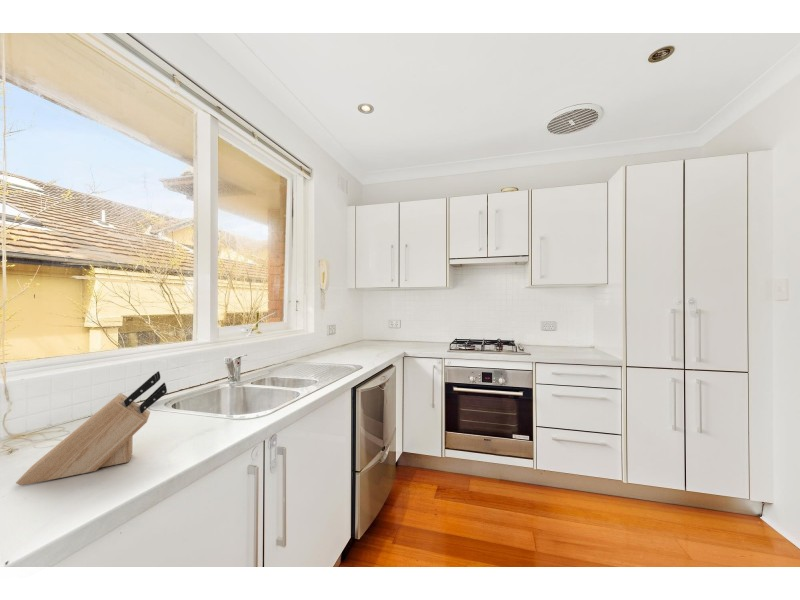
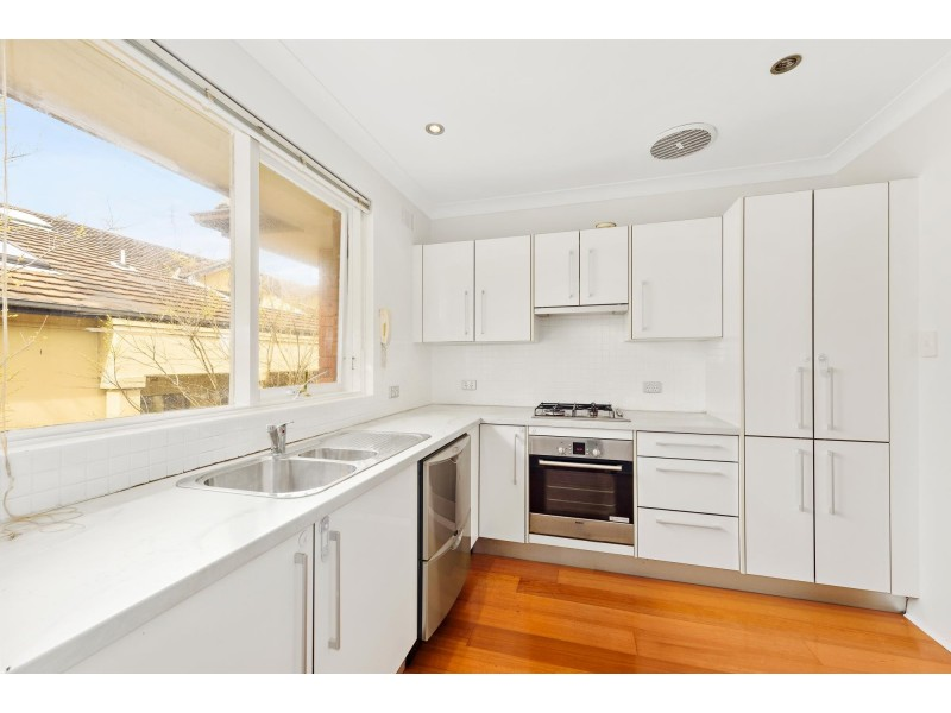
- knife block (102, 420)
